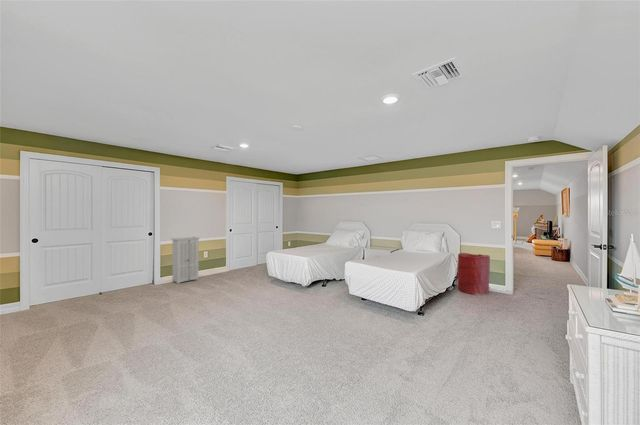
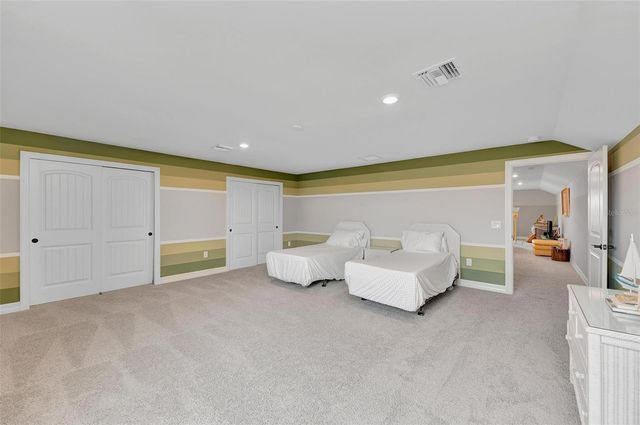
- storage cabinet (185, 259)
- laundry hamper (473, 272)
